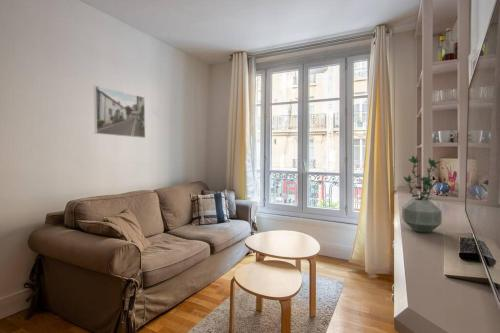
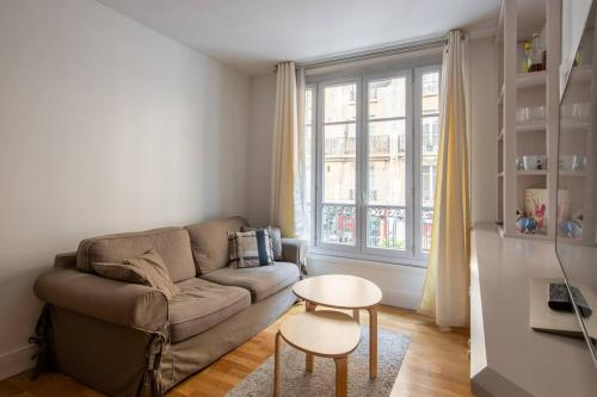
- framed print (121, 114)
- potted plant (420, 192)
